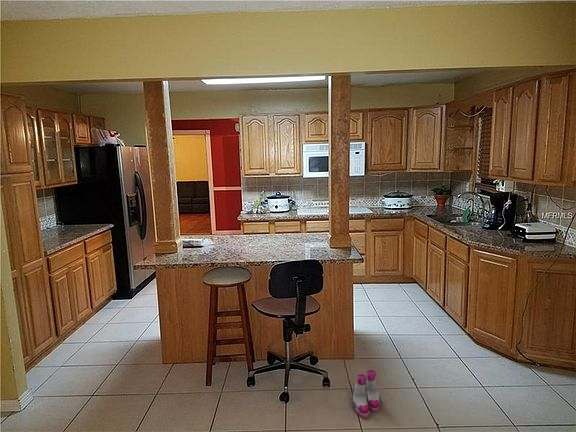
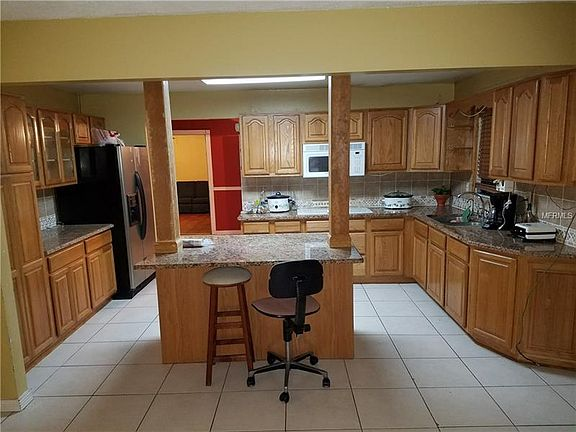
- boots (366, 389)
